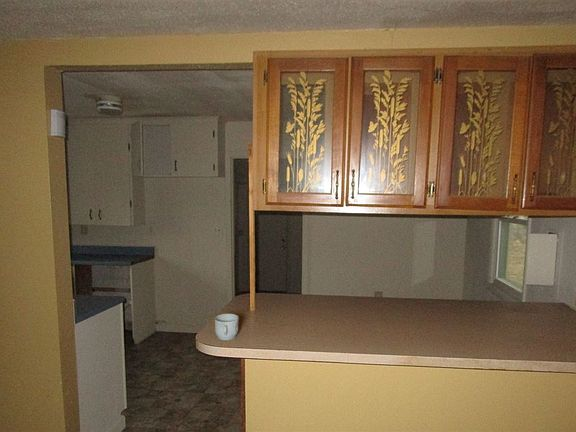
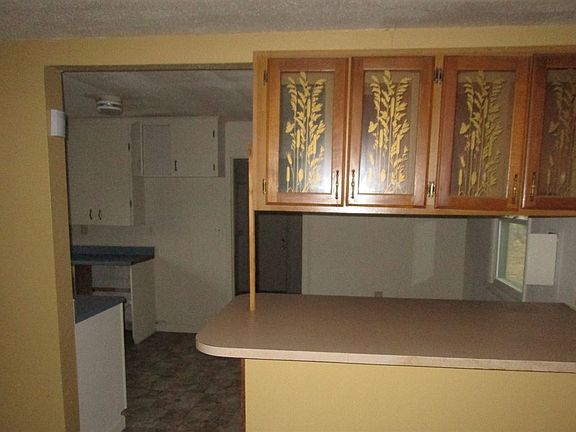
- mug (226, 328)
